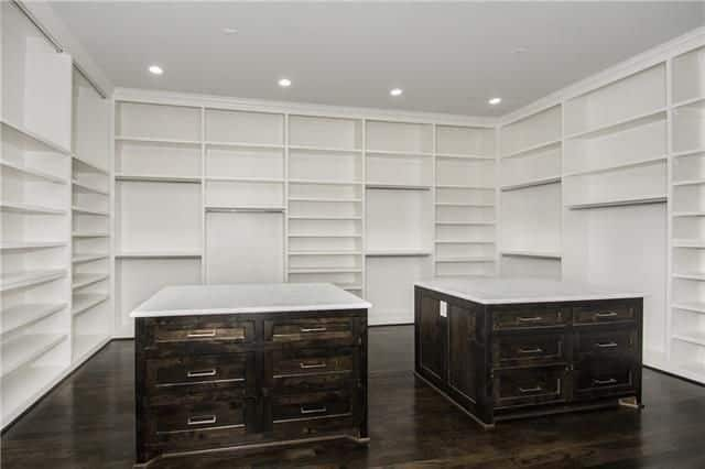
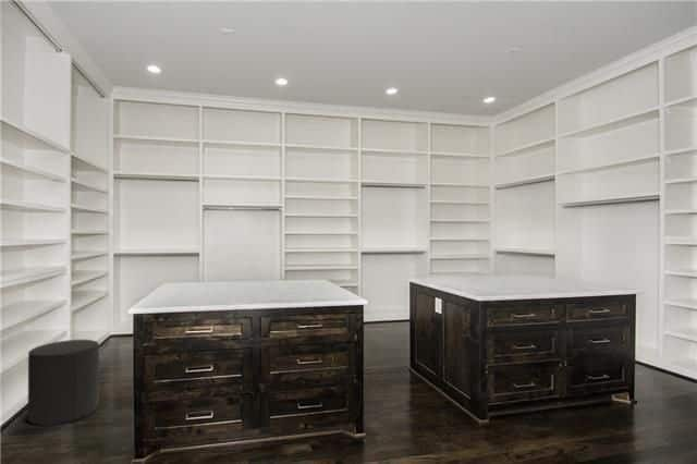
+ stool (64, 378)
